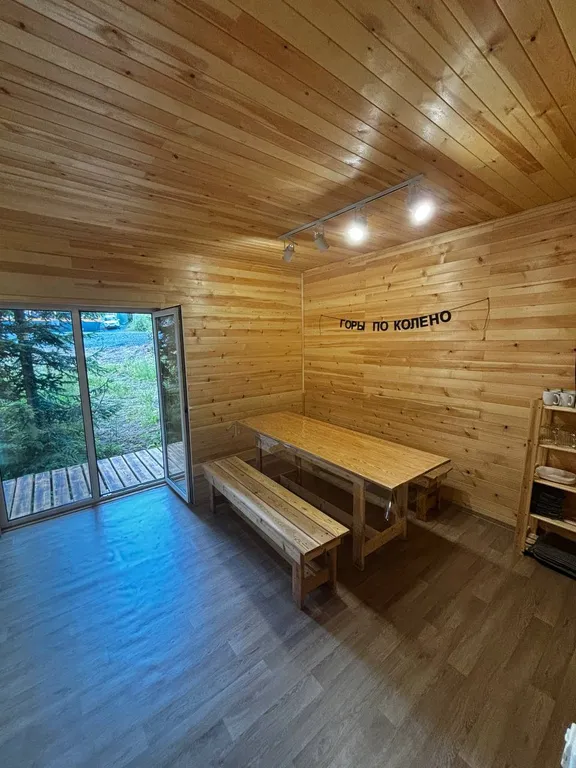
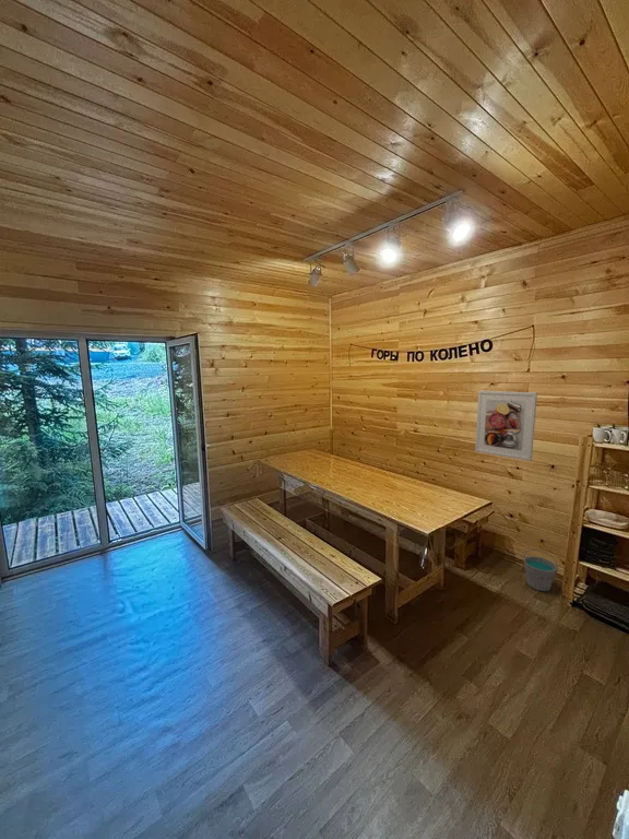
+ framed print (503, 424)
+ bucket (539, 567)
